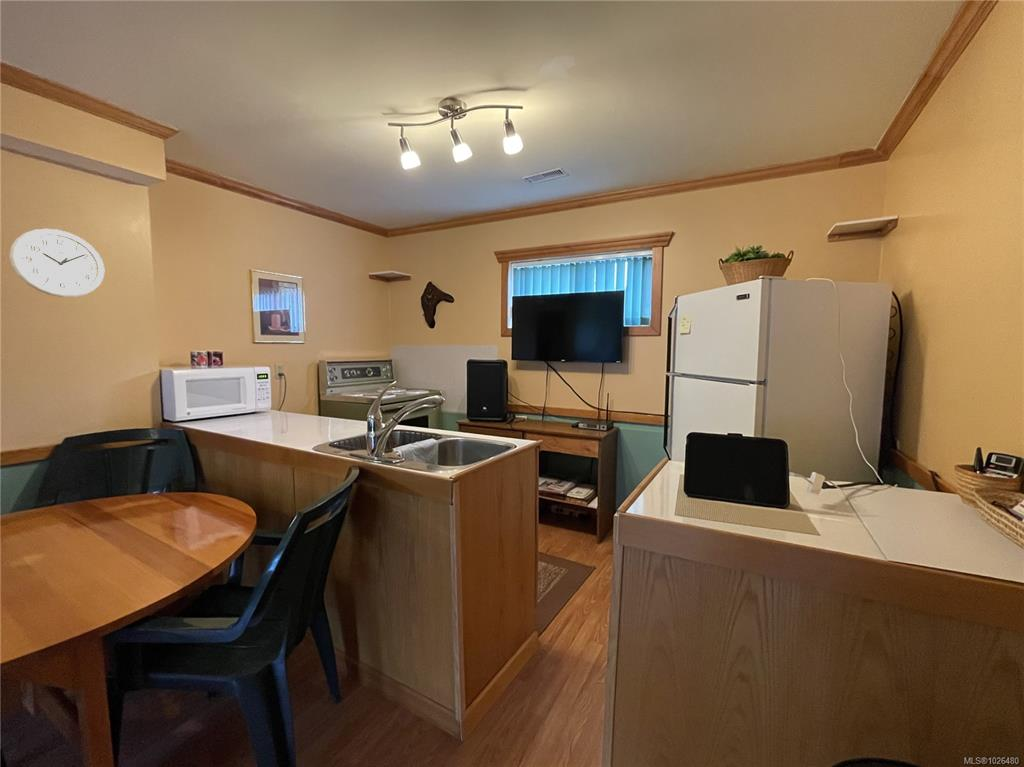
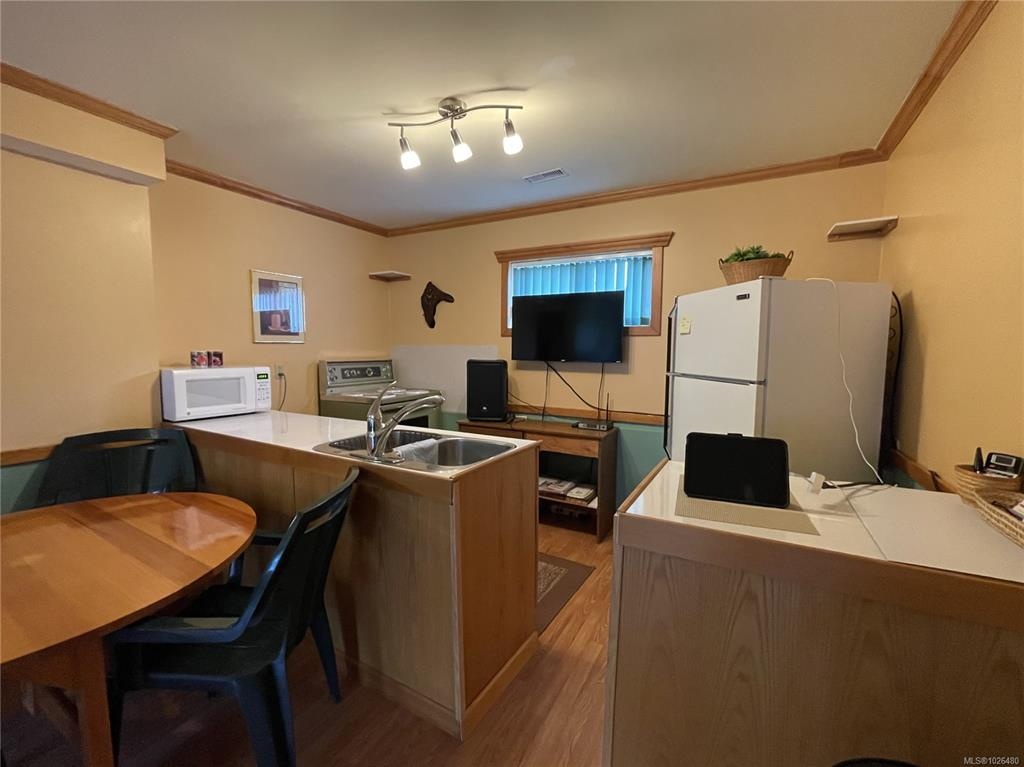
- wall clock (60, 263)
